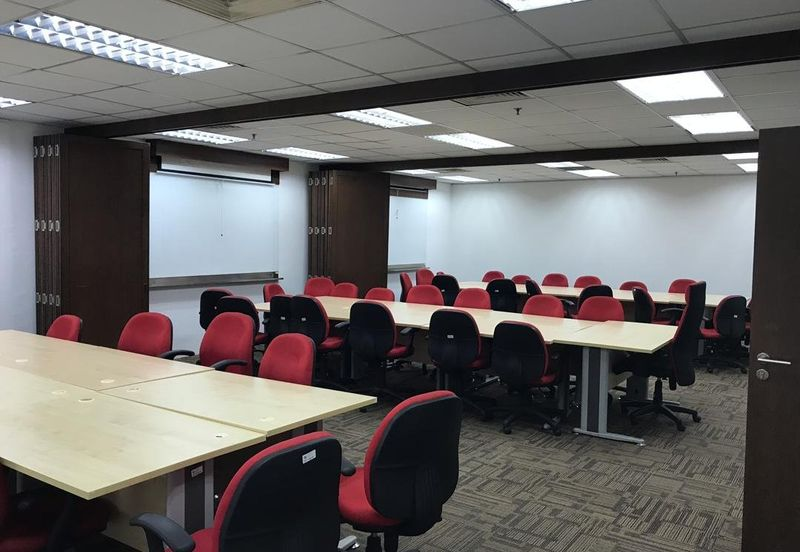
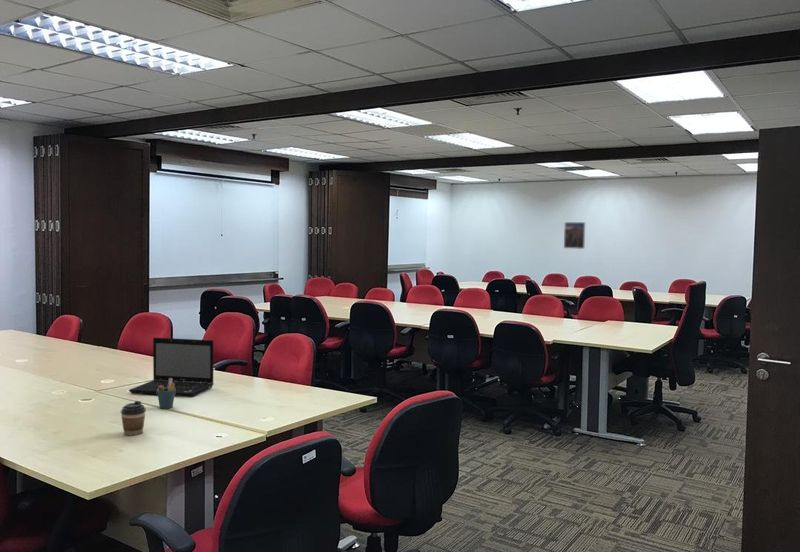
+ coffee cup (133, 417)
+ laptop (172, 366)
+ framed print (574, 235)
+ pen holder (166, 393)
